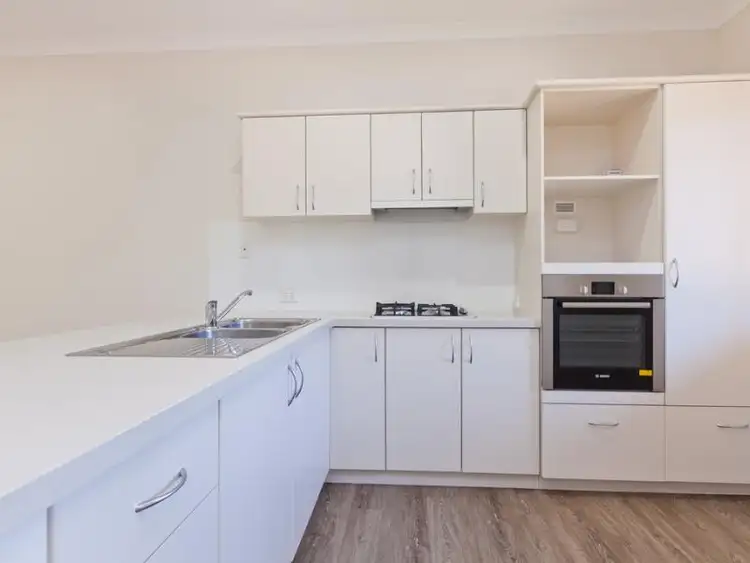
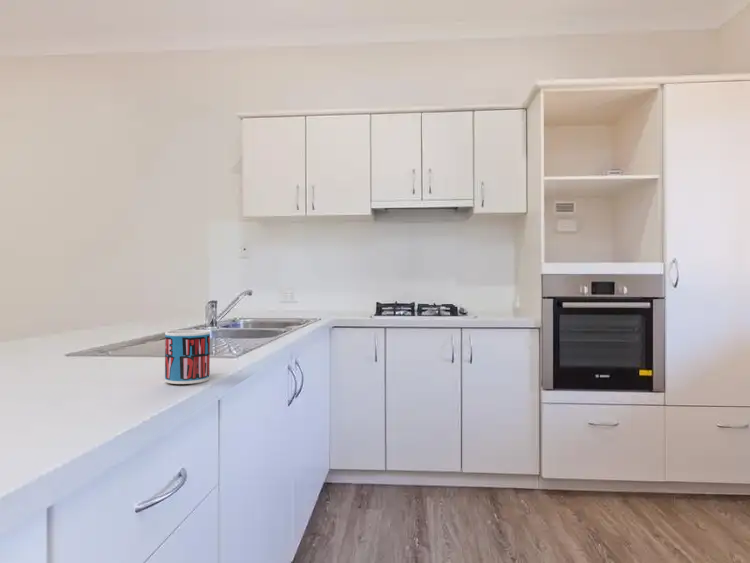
+ mug (188, 354)
